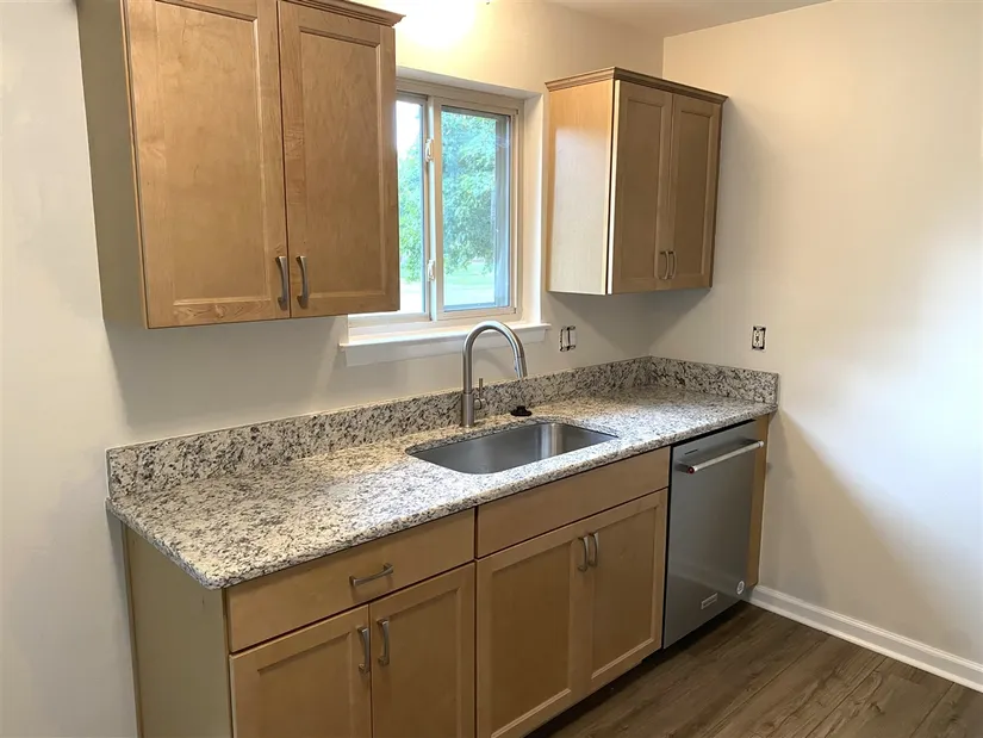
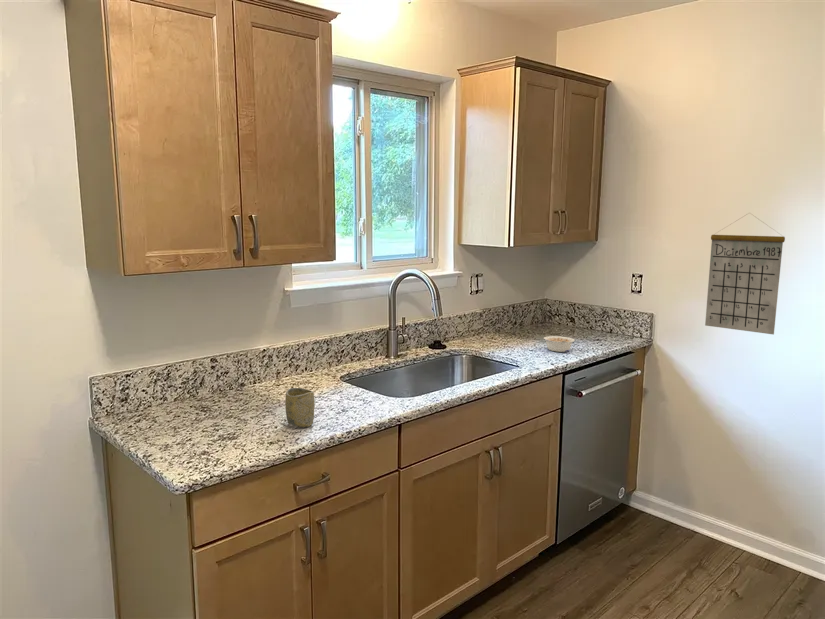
+ legume (559, 343)
+ cup (300, 407)
+ calendar (743, 272)
